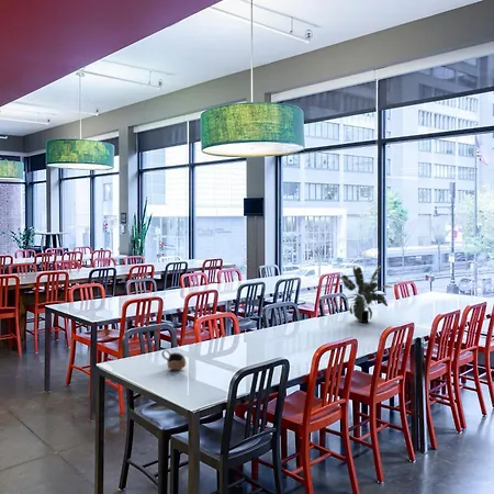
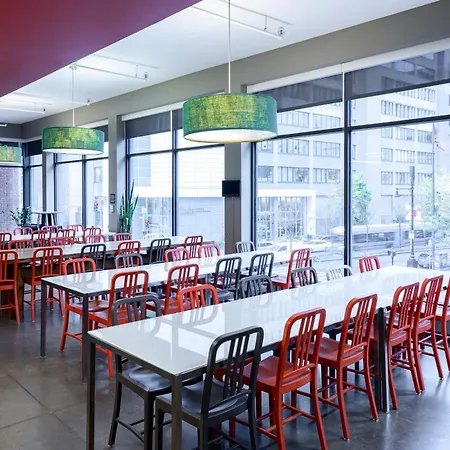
- cup (175, 359)
- potted plant (364, 293)
